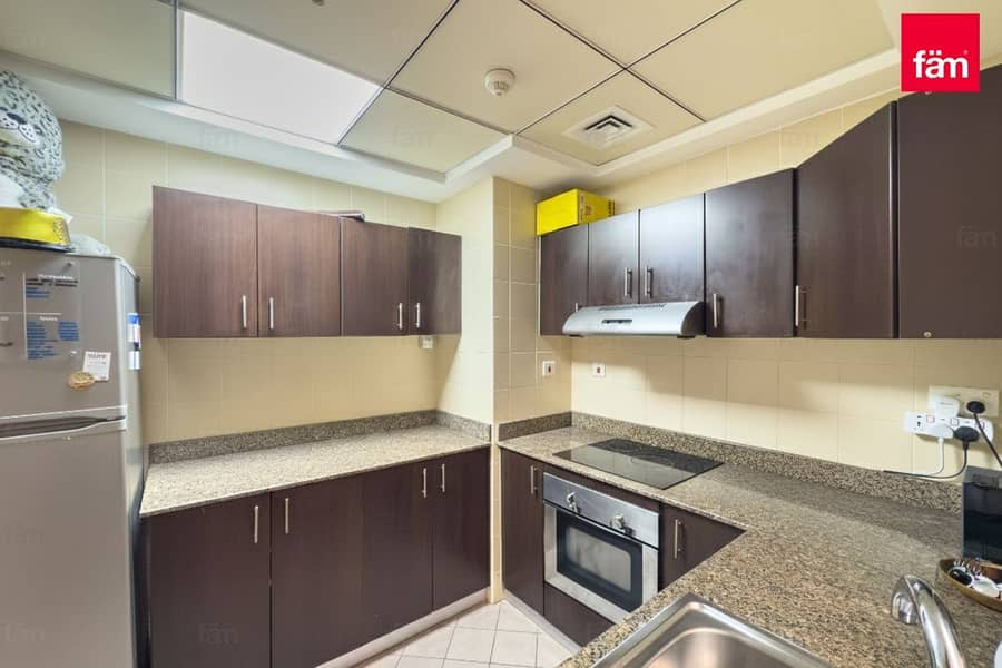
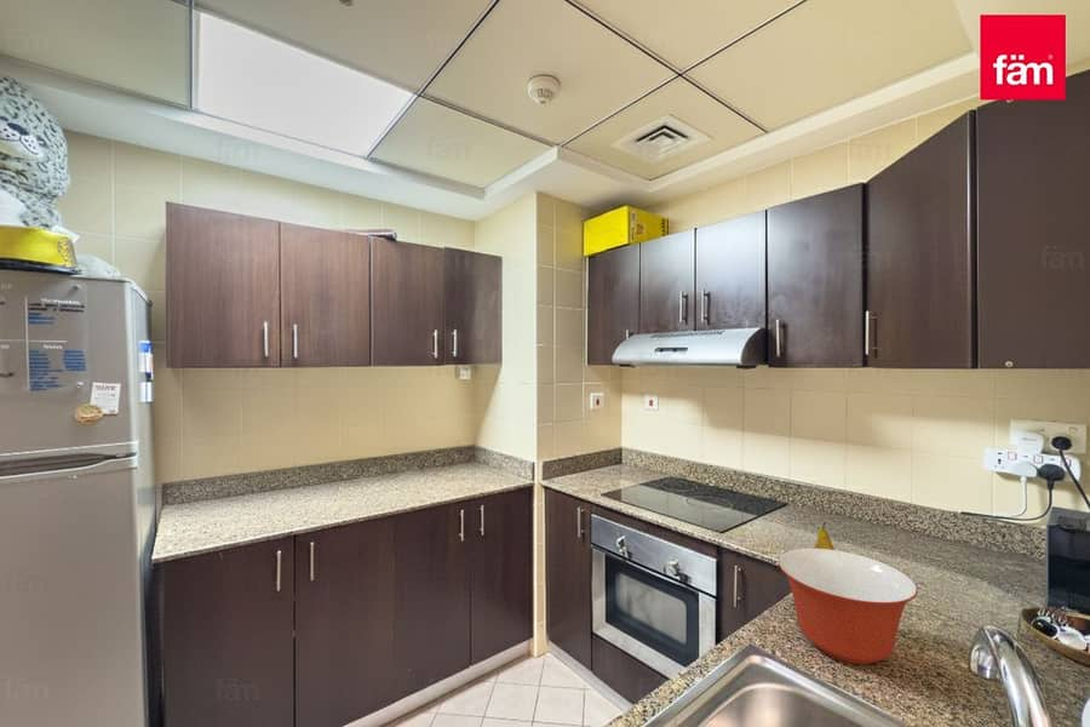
+ fruit (825, 540)
+ mixing bowl (843, 608)
